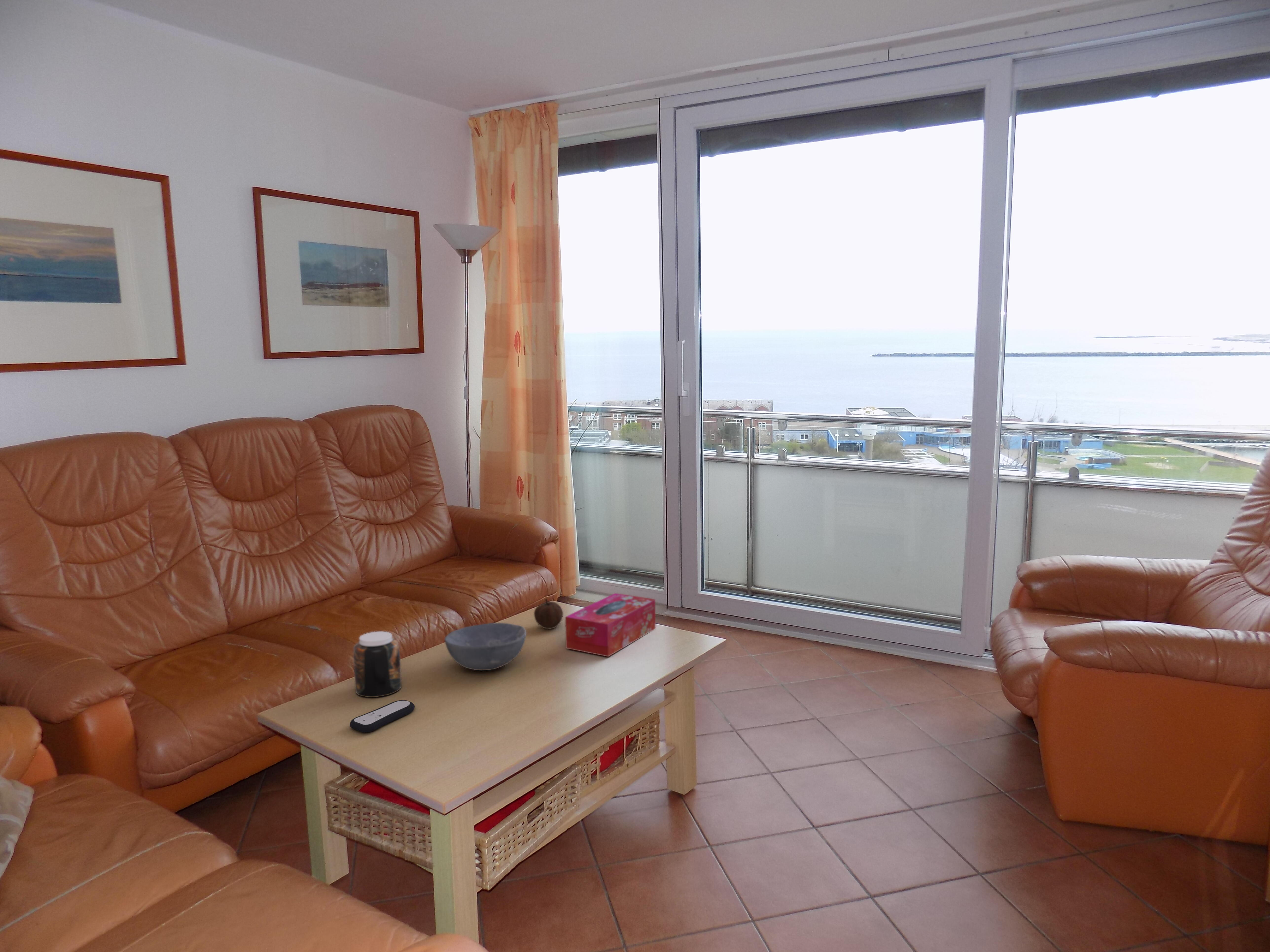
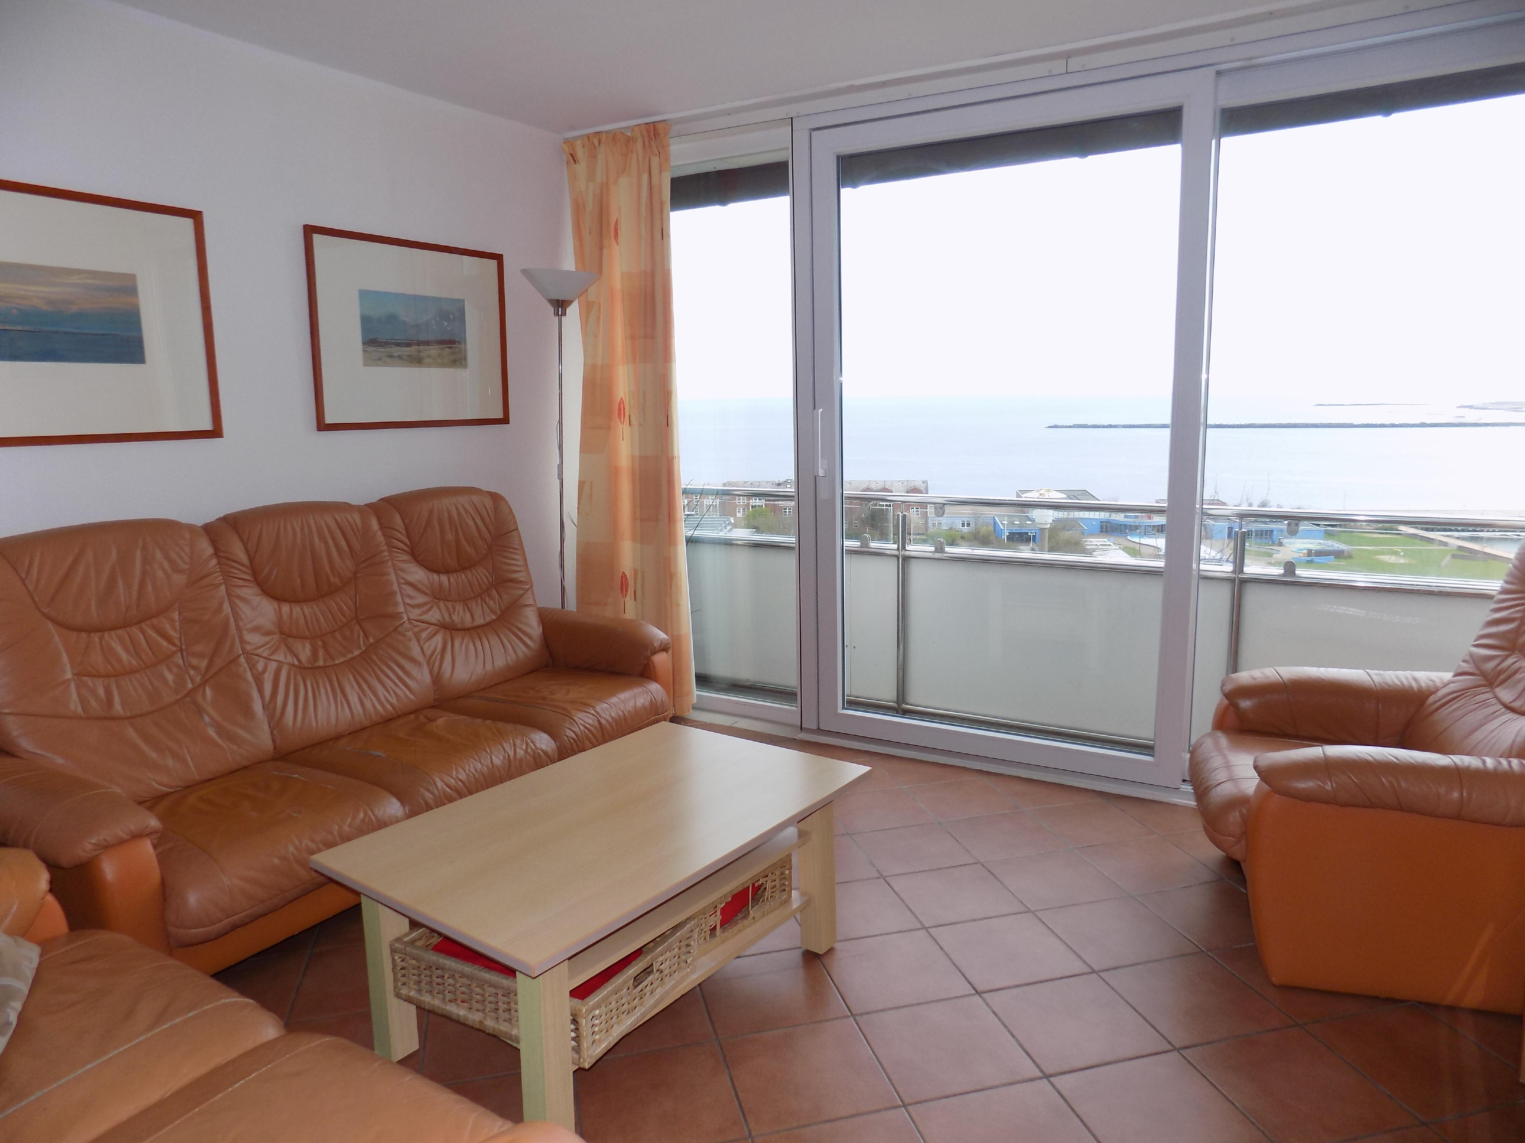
- jar (377, 663)
- fruit (549, 613)
- tissue box (612, 623)
- bowl (486, 650)
- remote control (384, 715)
